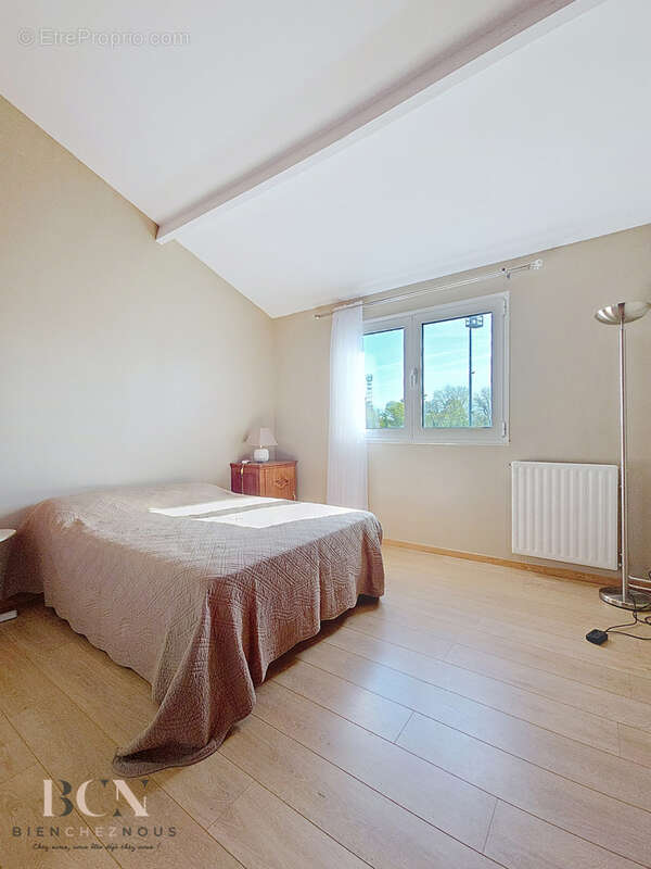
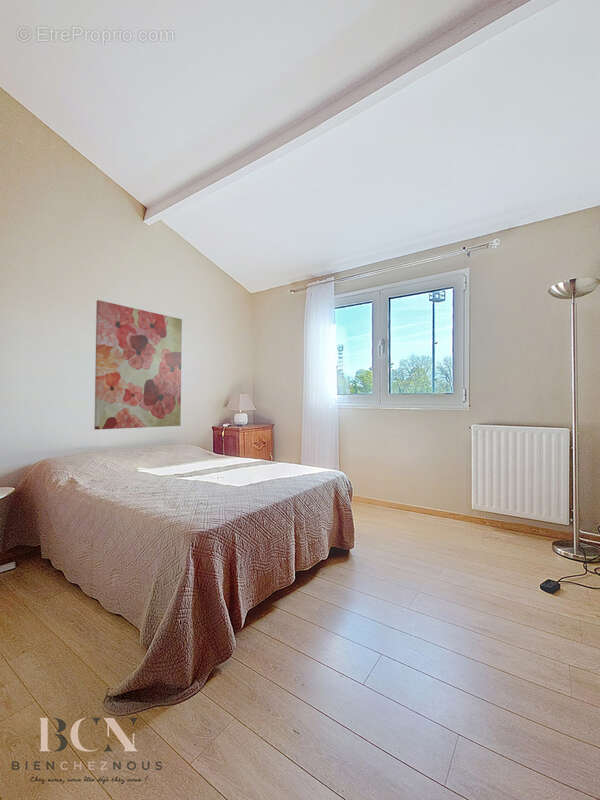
+ wall art (142, 368)
